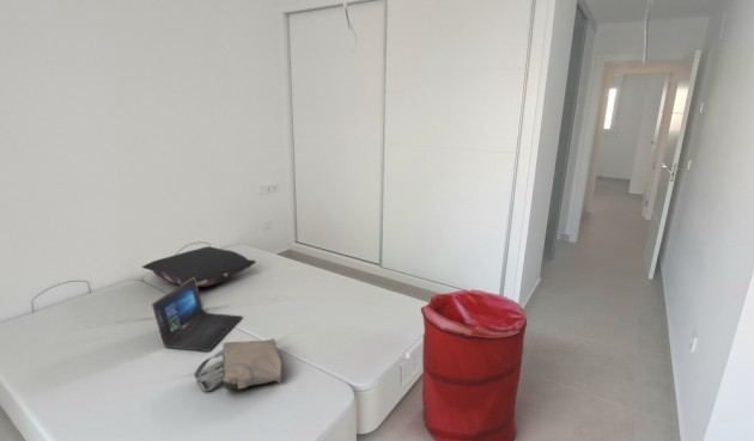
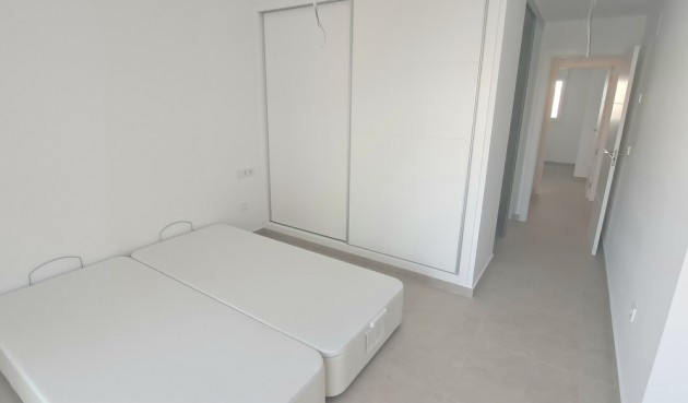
- laundry hamper (468, 363)
- pillow (200, 264)
- laptop (201, 311)
- tote bag (237, 367)
